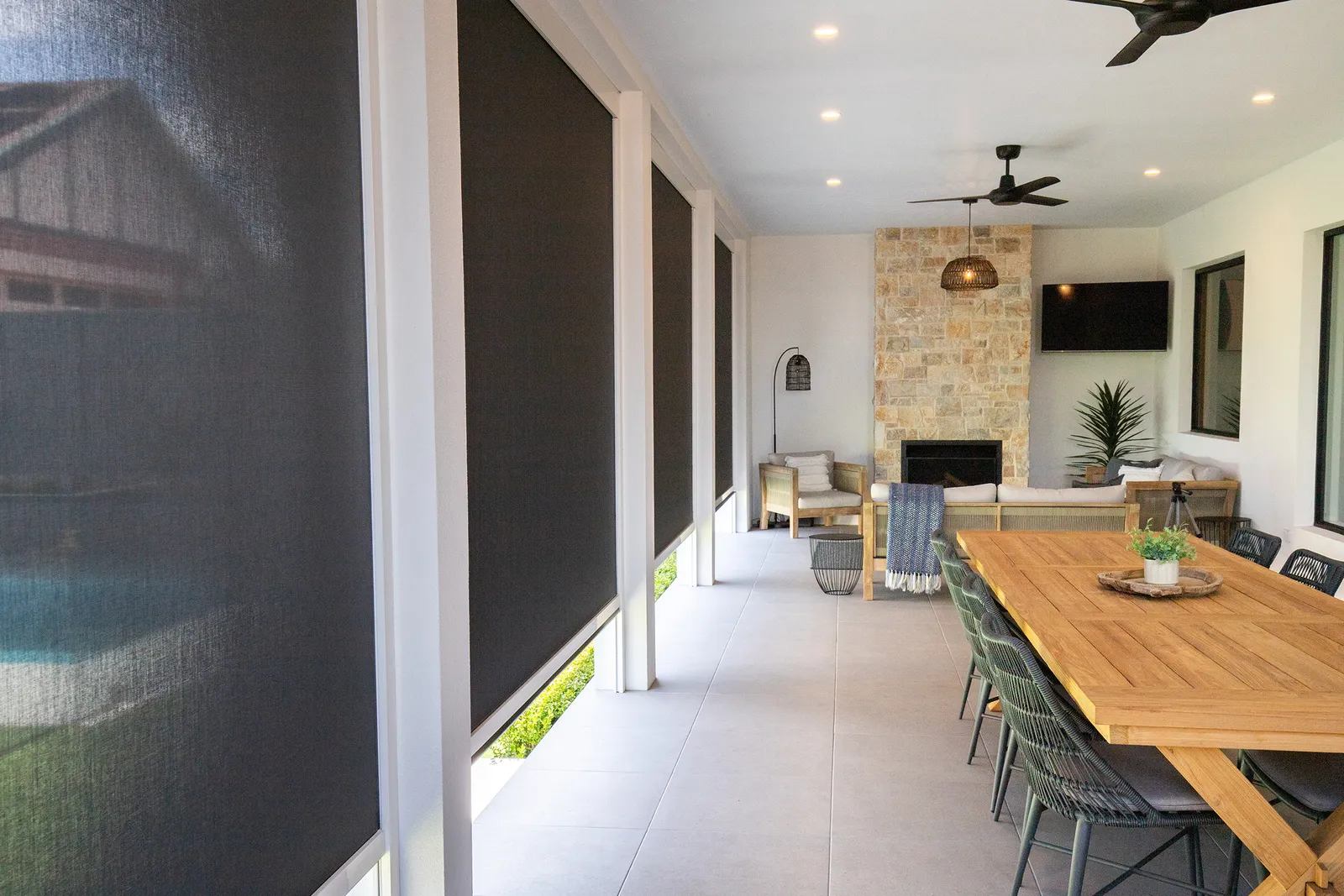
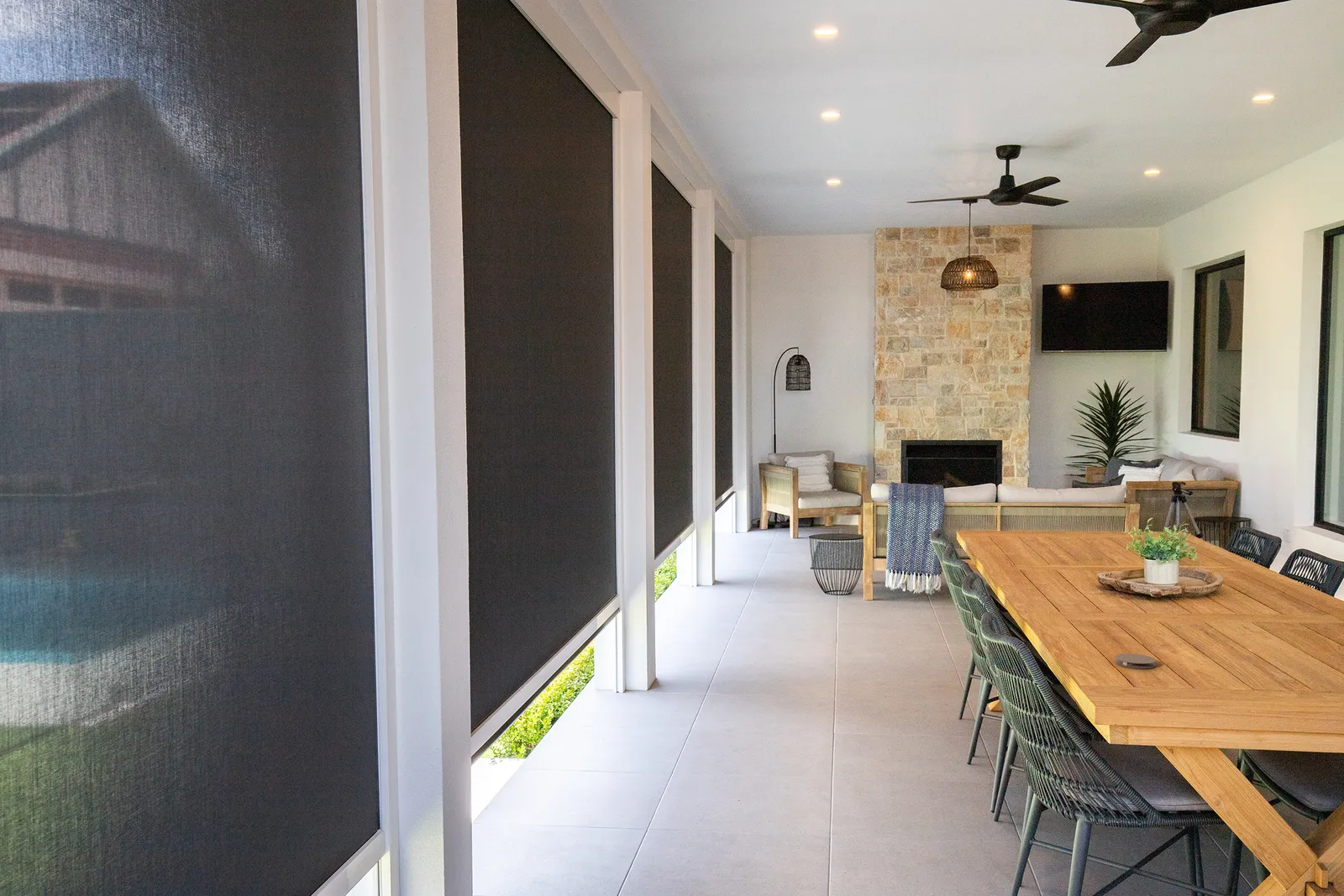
+ coaster (1135, 661)
